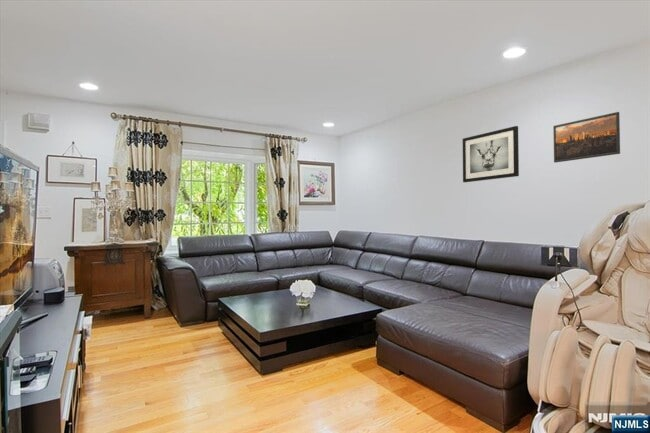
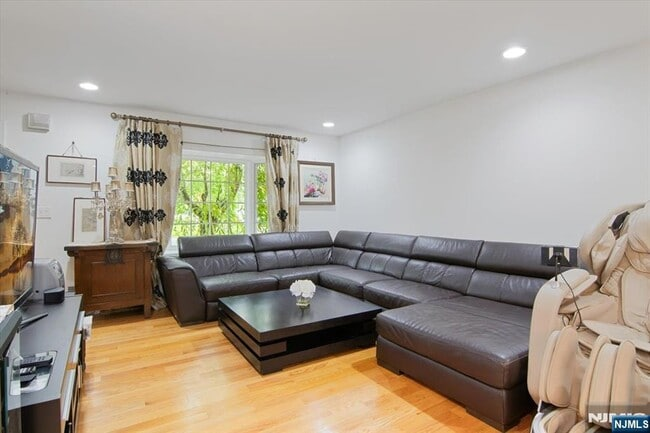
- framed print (584, 138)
- wall art (488, 156)
